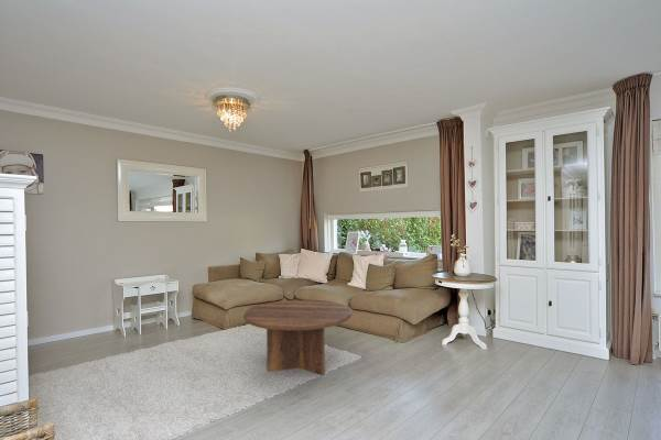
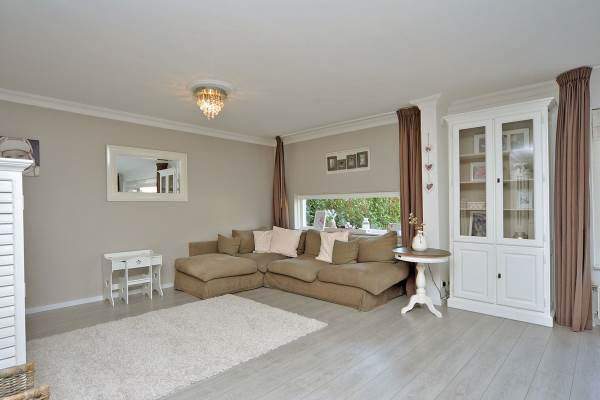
- coffee table (299, 338)
